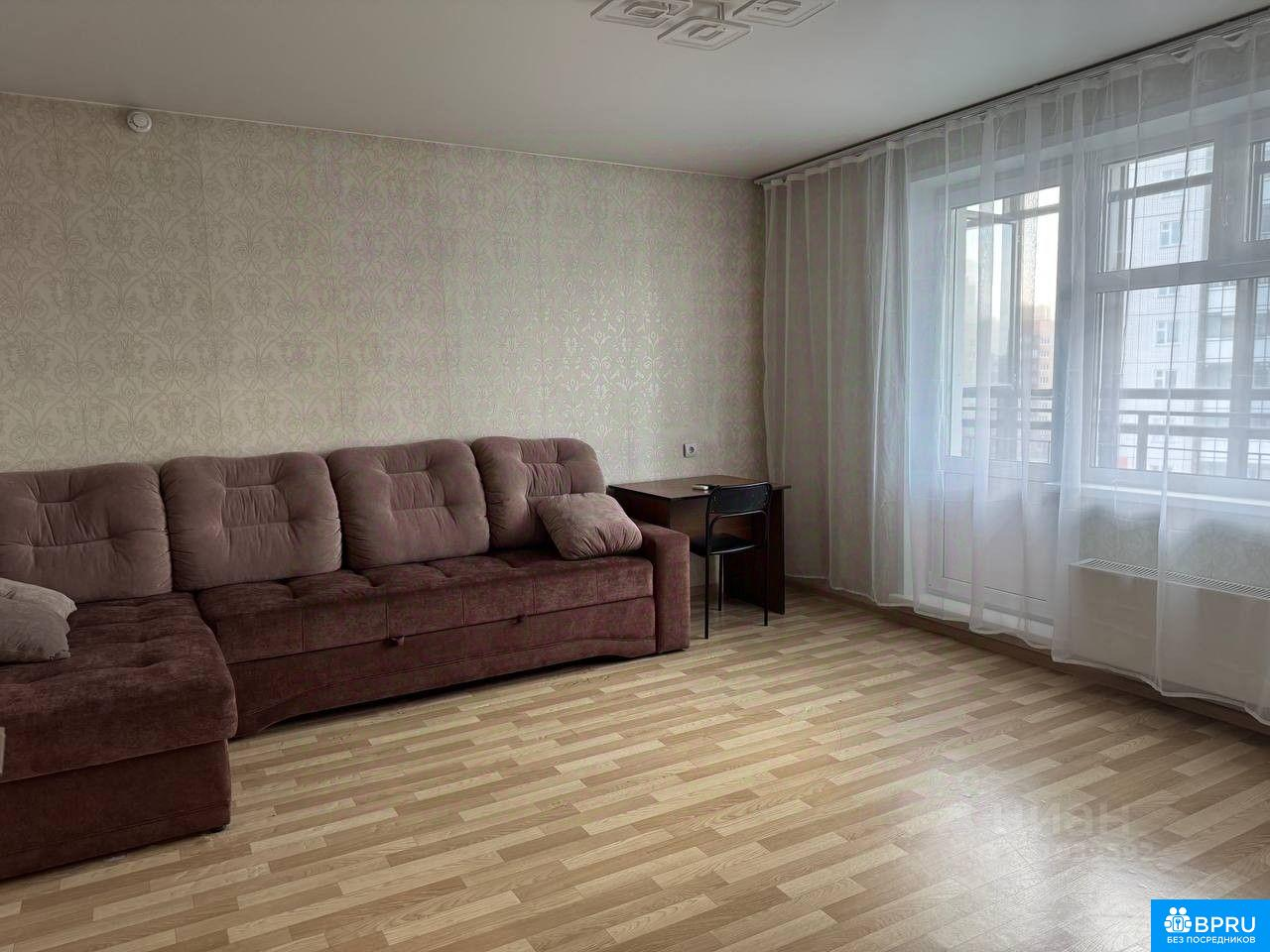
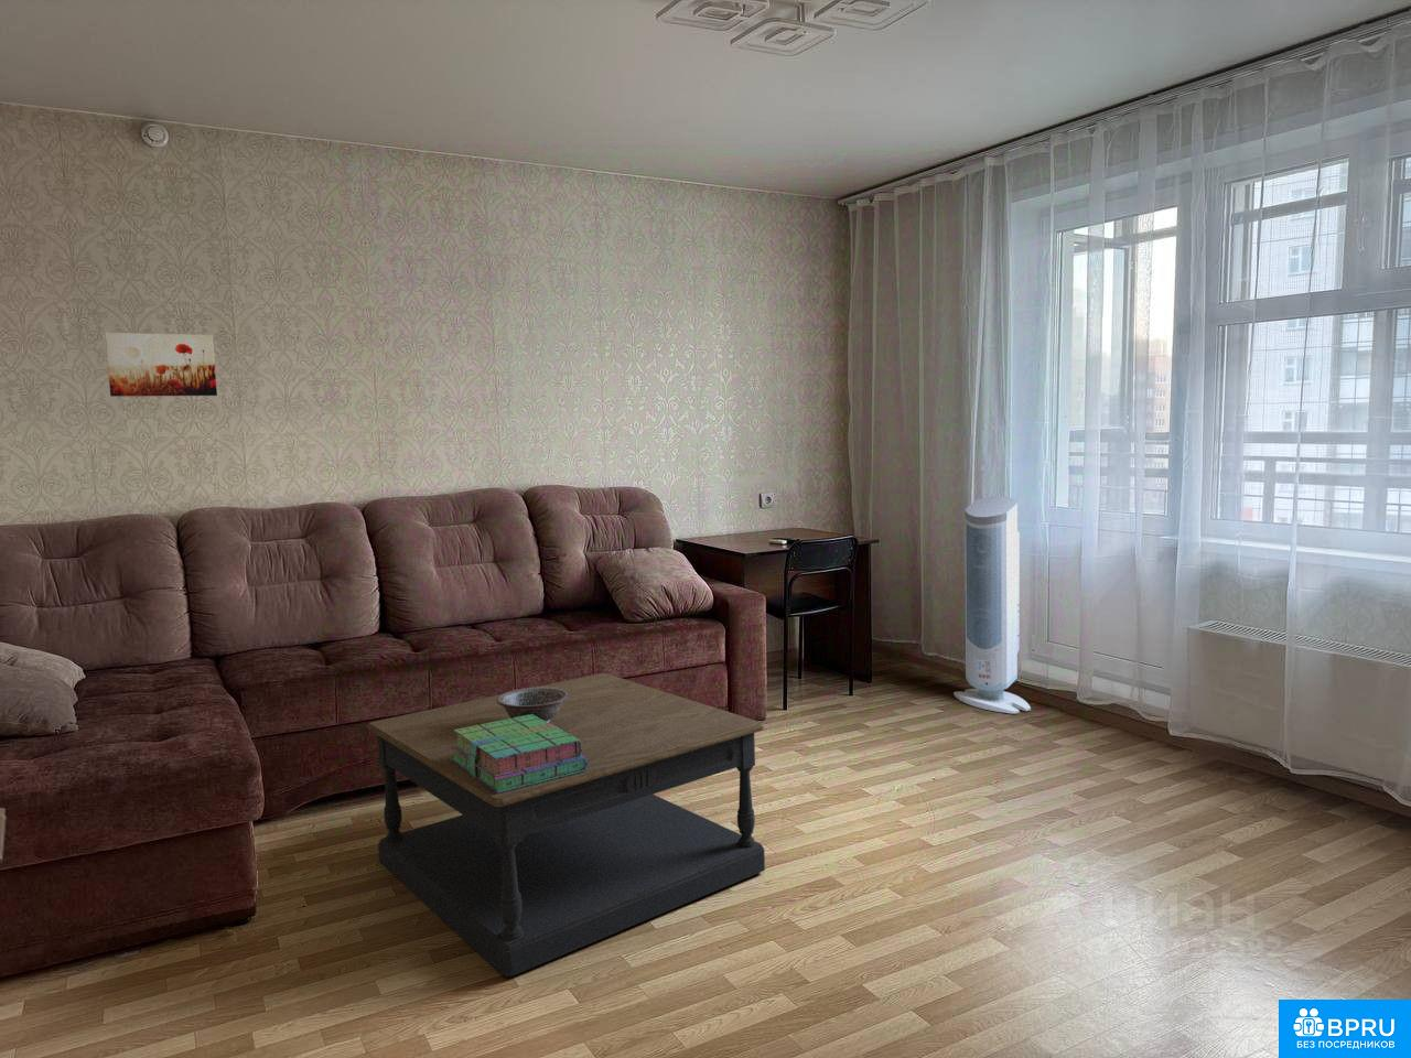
+ coffee table (564, 795)
+ decorative bowl (533, 709)
+ stack of books (516, 748)
+ wall art (162, 365)
+ air purifier (991, 599)
